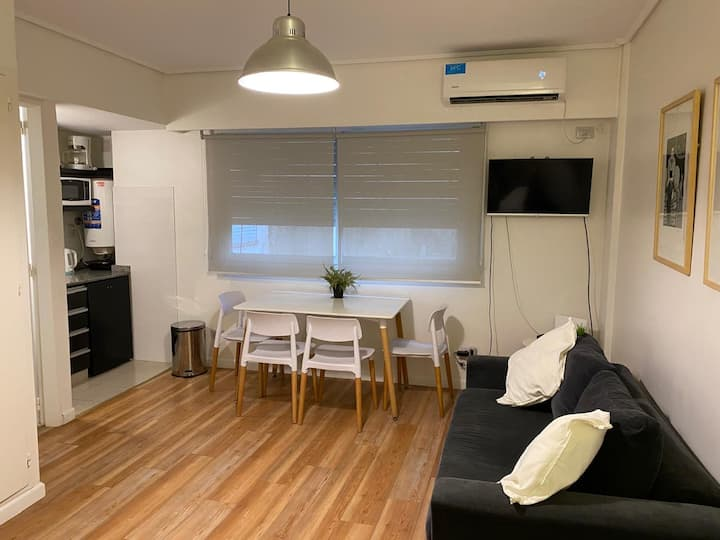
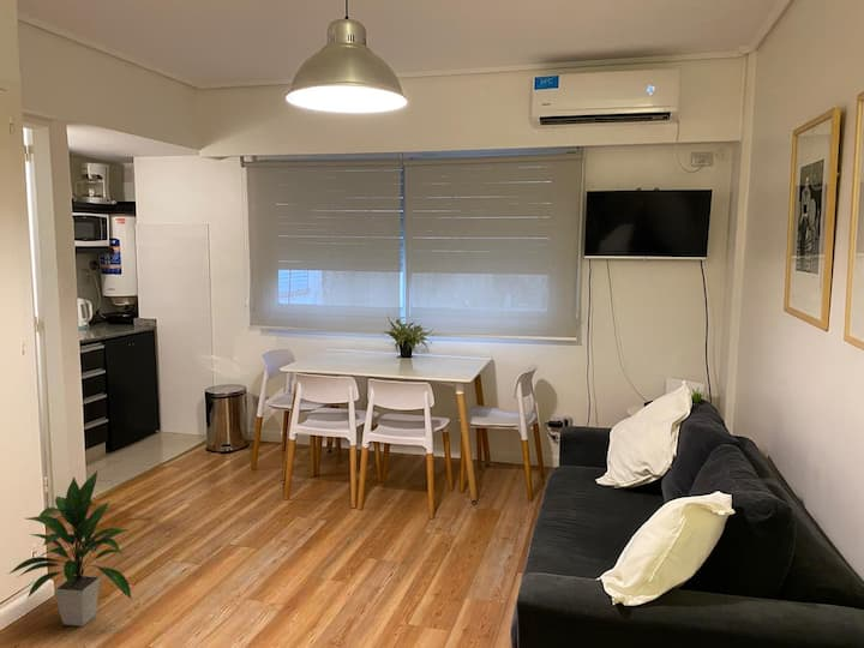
+ indoor plant (78, 552)
